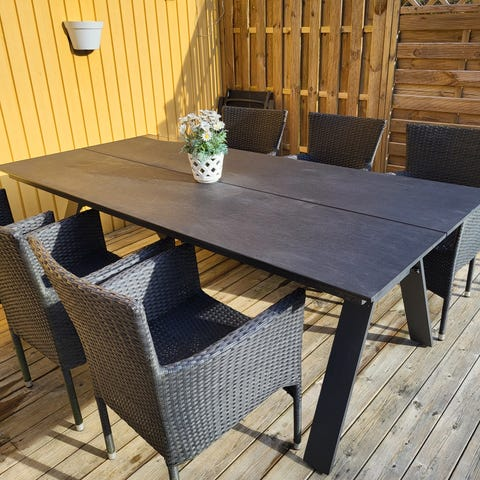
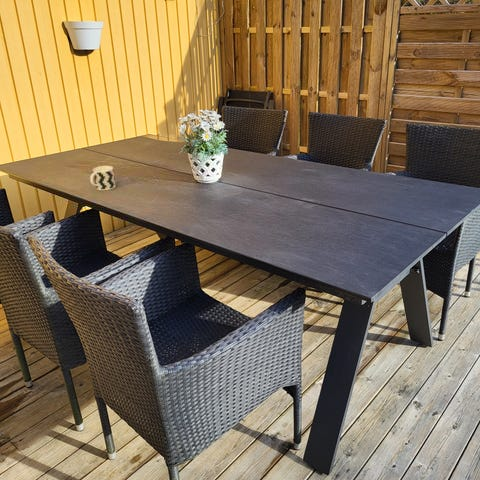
+ cup (101, 178)
